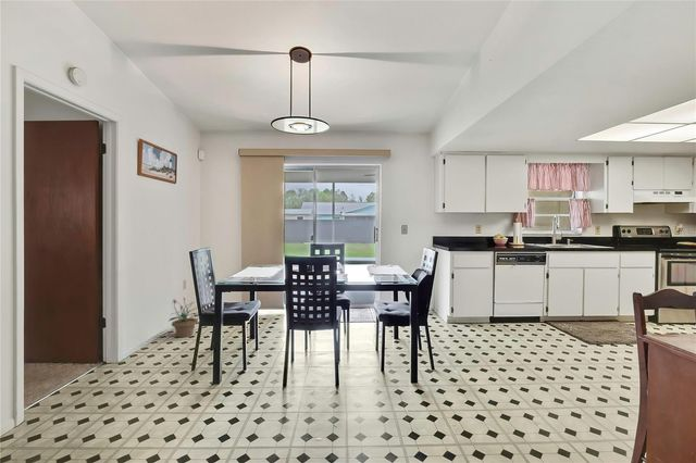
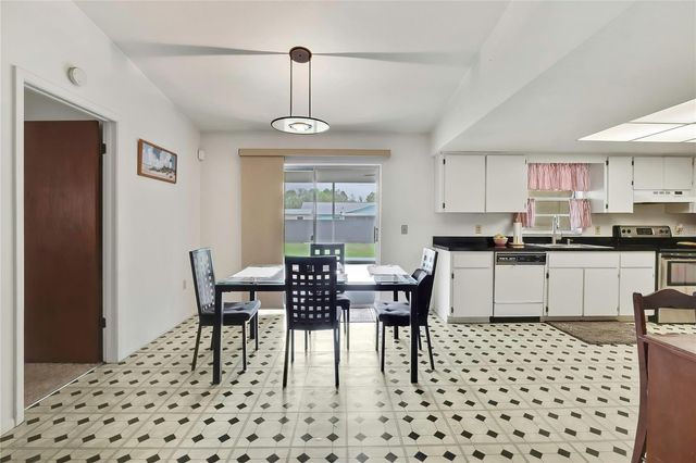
- potted plant (183, 316)
